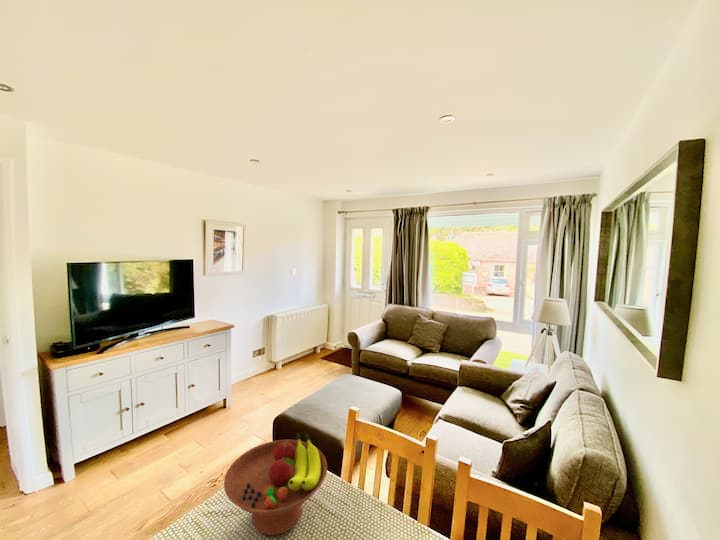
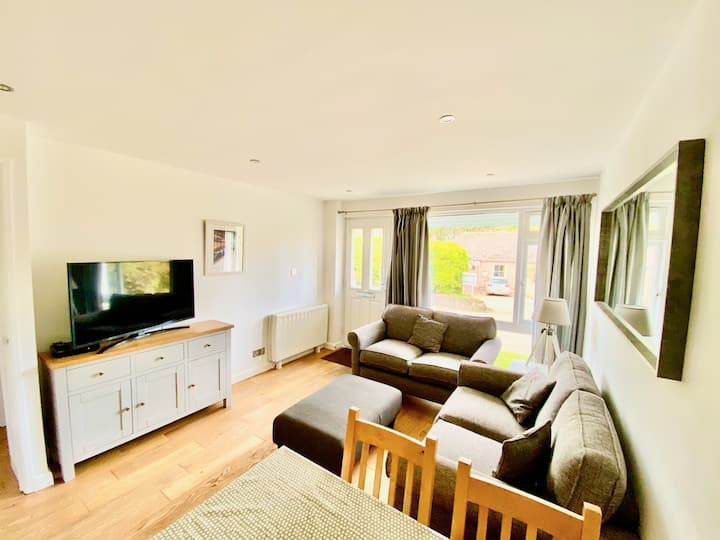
- fruit bowl (277, 483)
